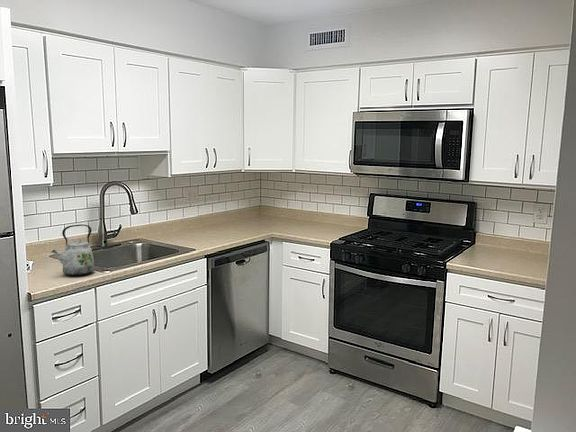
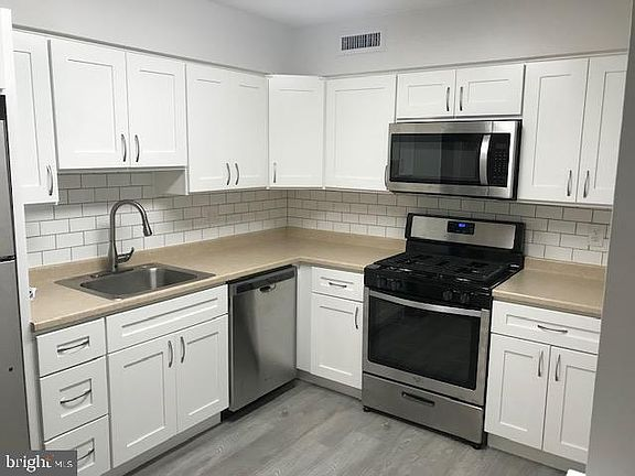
- kettle (72, 250)
